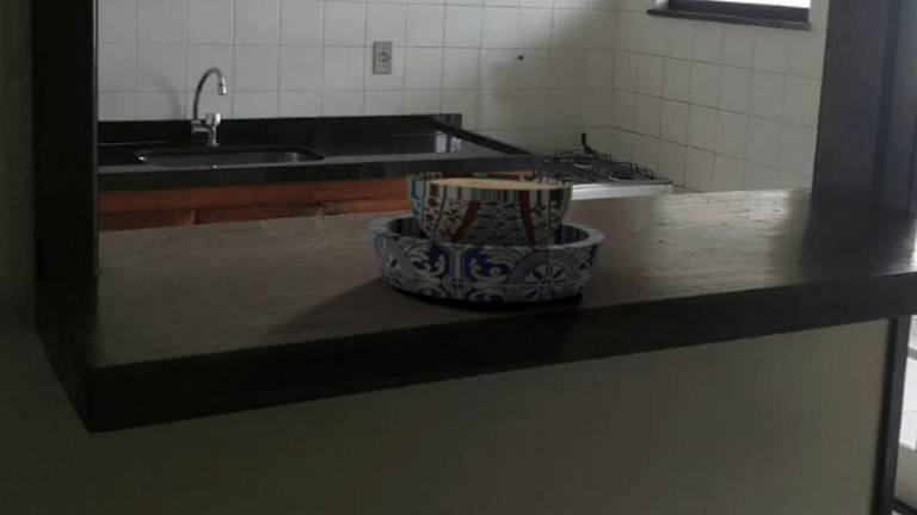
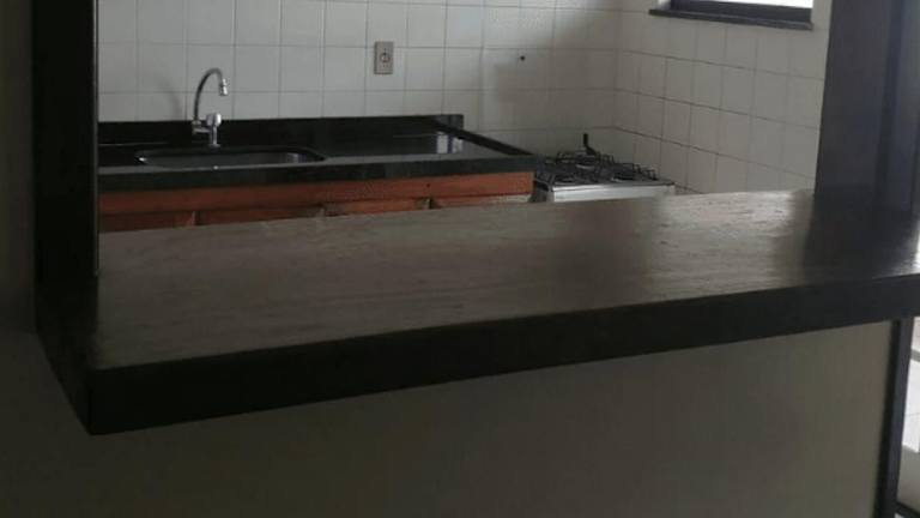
- bowl (486, 231)
